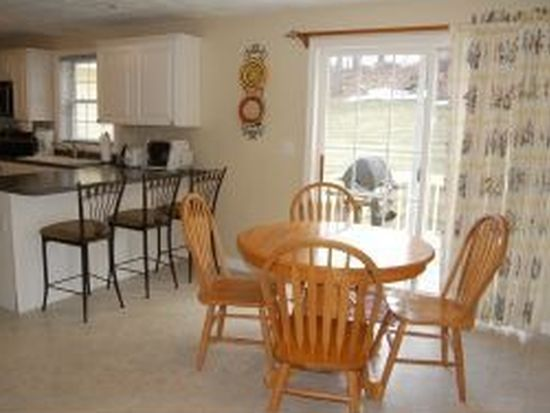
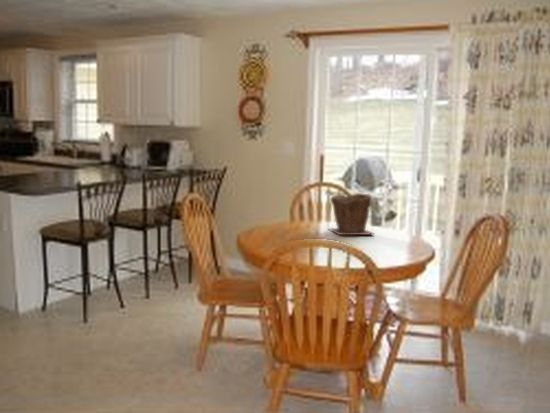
+ plant pot (351, 213)
